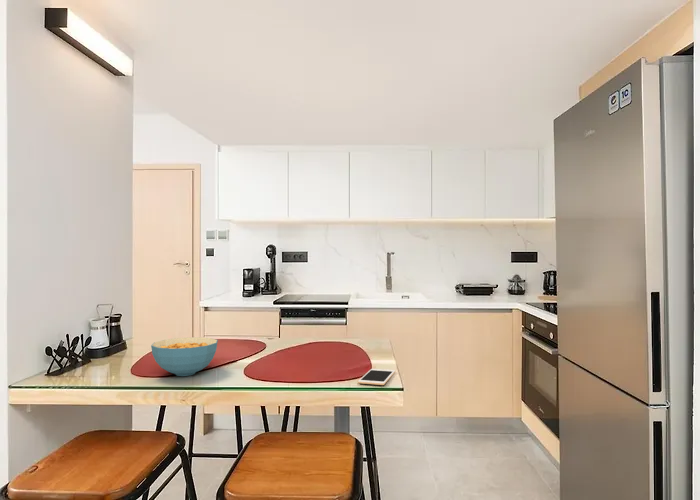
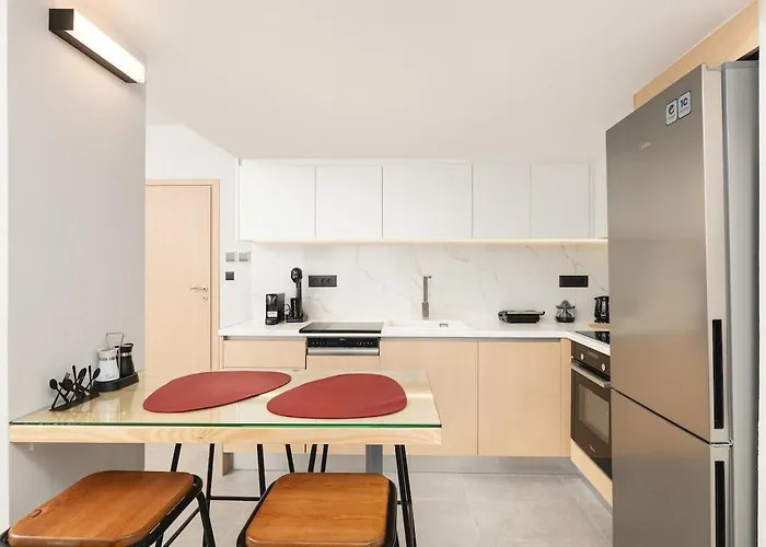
- cell phone (377, 376)
- cereal bowl (185, 358)
